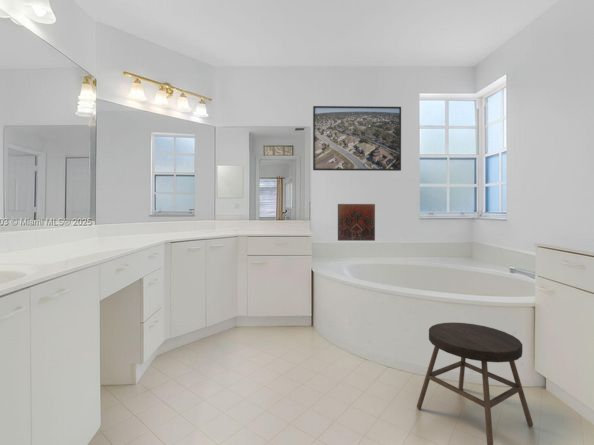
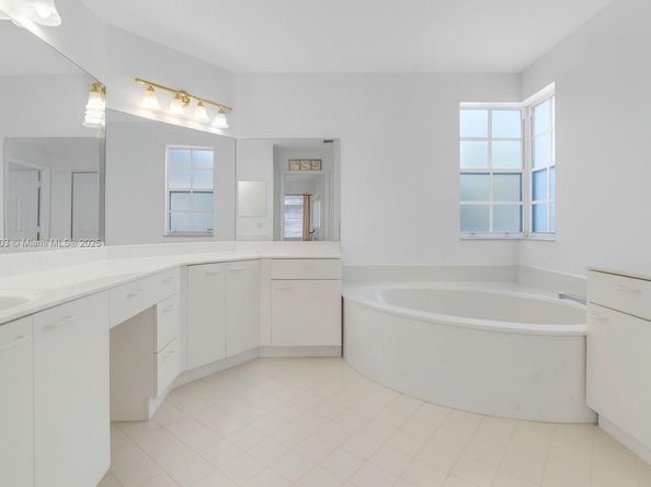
- decorative tile (356, 222)
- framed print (357, 138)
- stool (474, 370)
